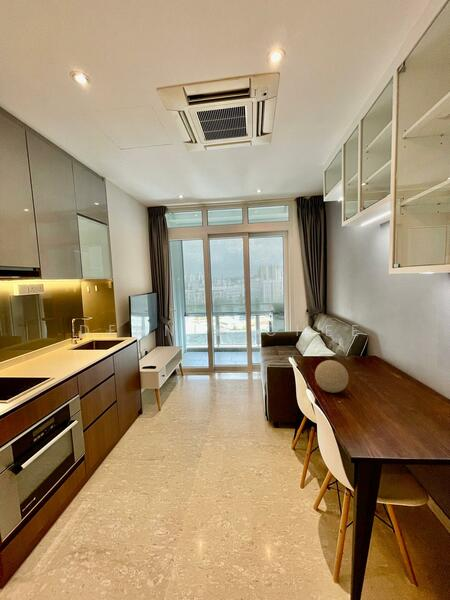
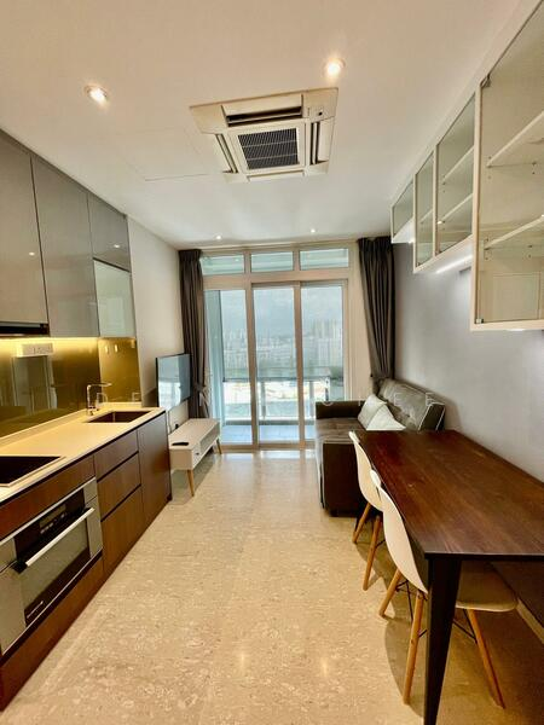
- decorative ball (331, 376)
